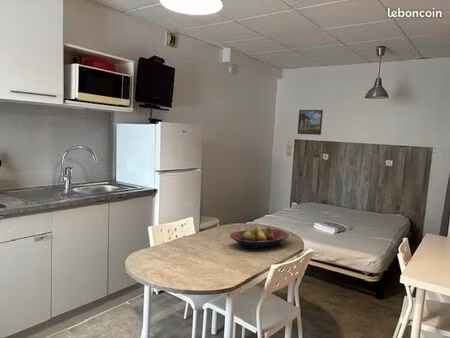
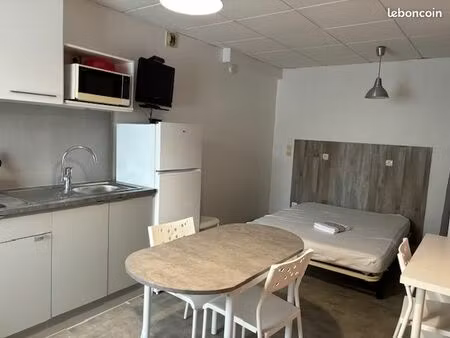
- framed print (309, 122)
- fruit bowl (260, 235)
